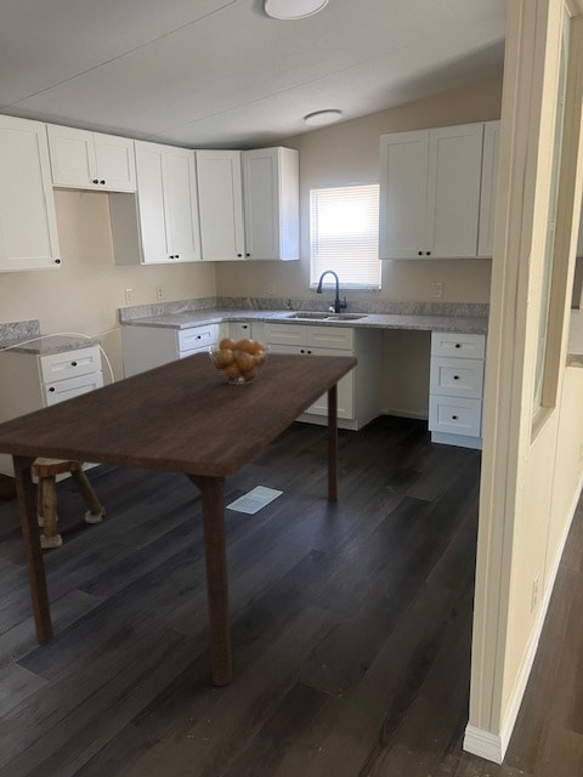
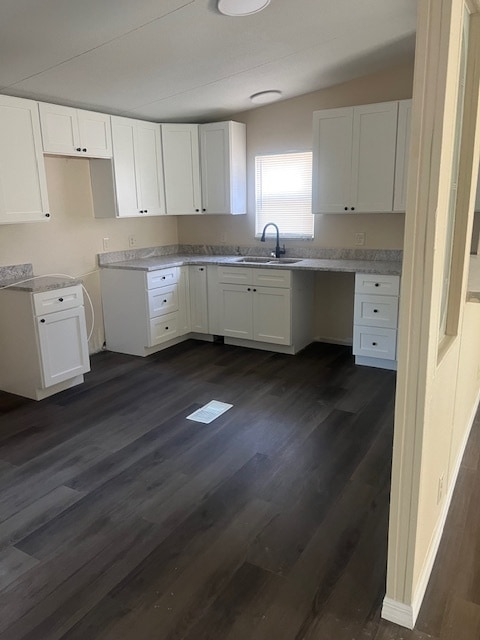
- dining table (214, 473)
- stool (55, 490)
- fruit basket (239, 359)
